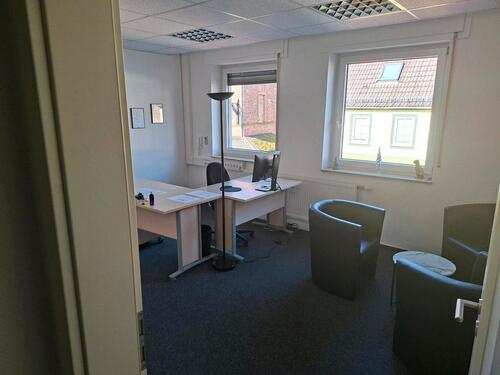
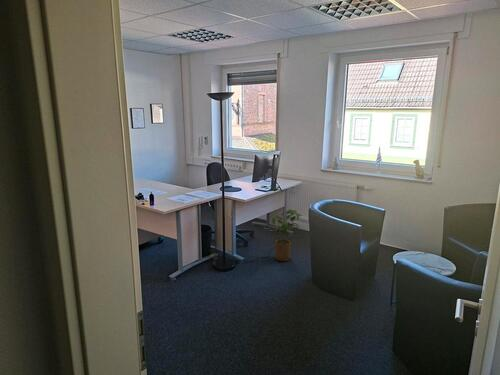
+ house plant (283, 234)
